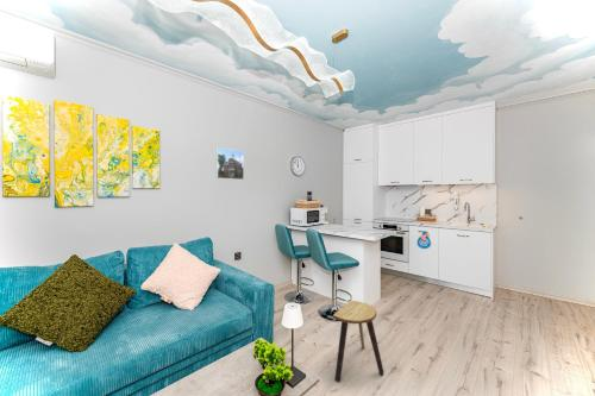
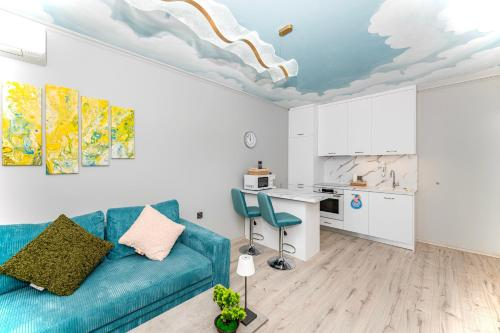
- stool (361, 339)
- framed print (230, 164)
